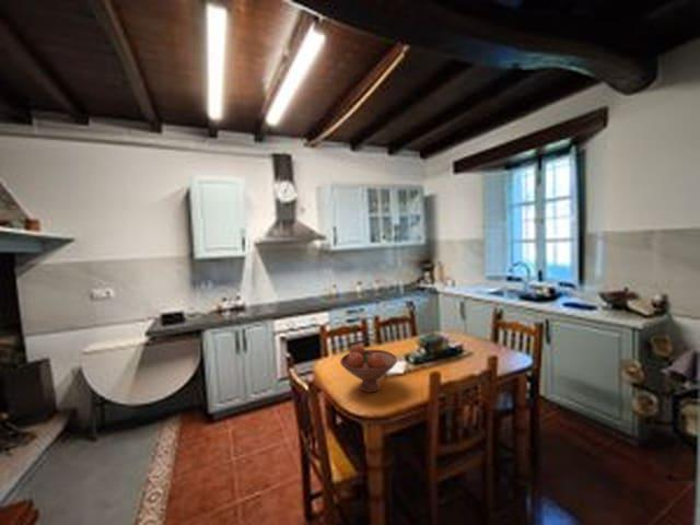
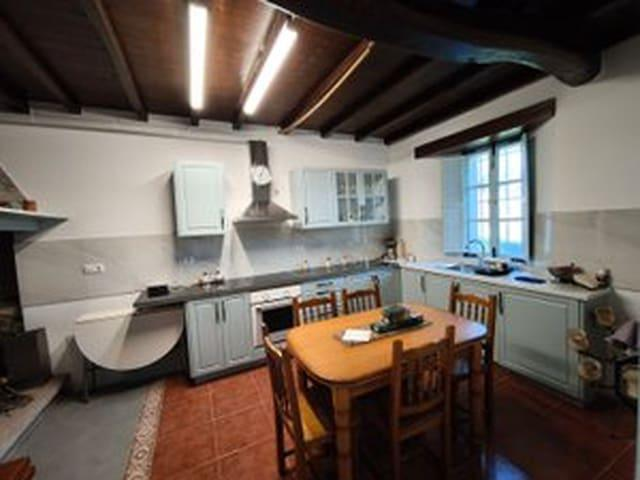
- fruit bowl (369, 368)
